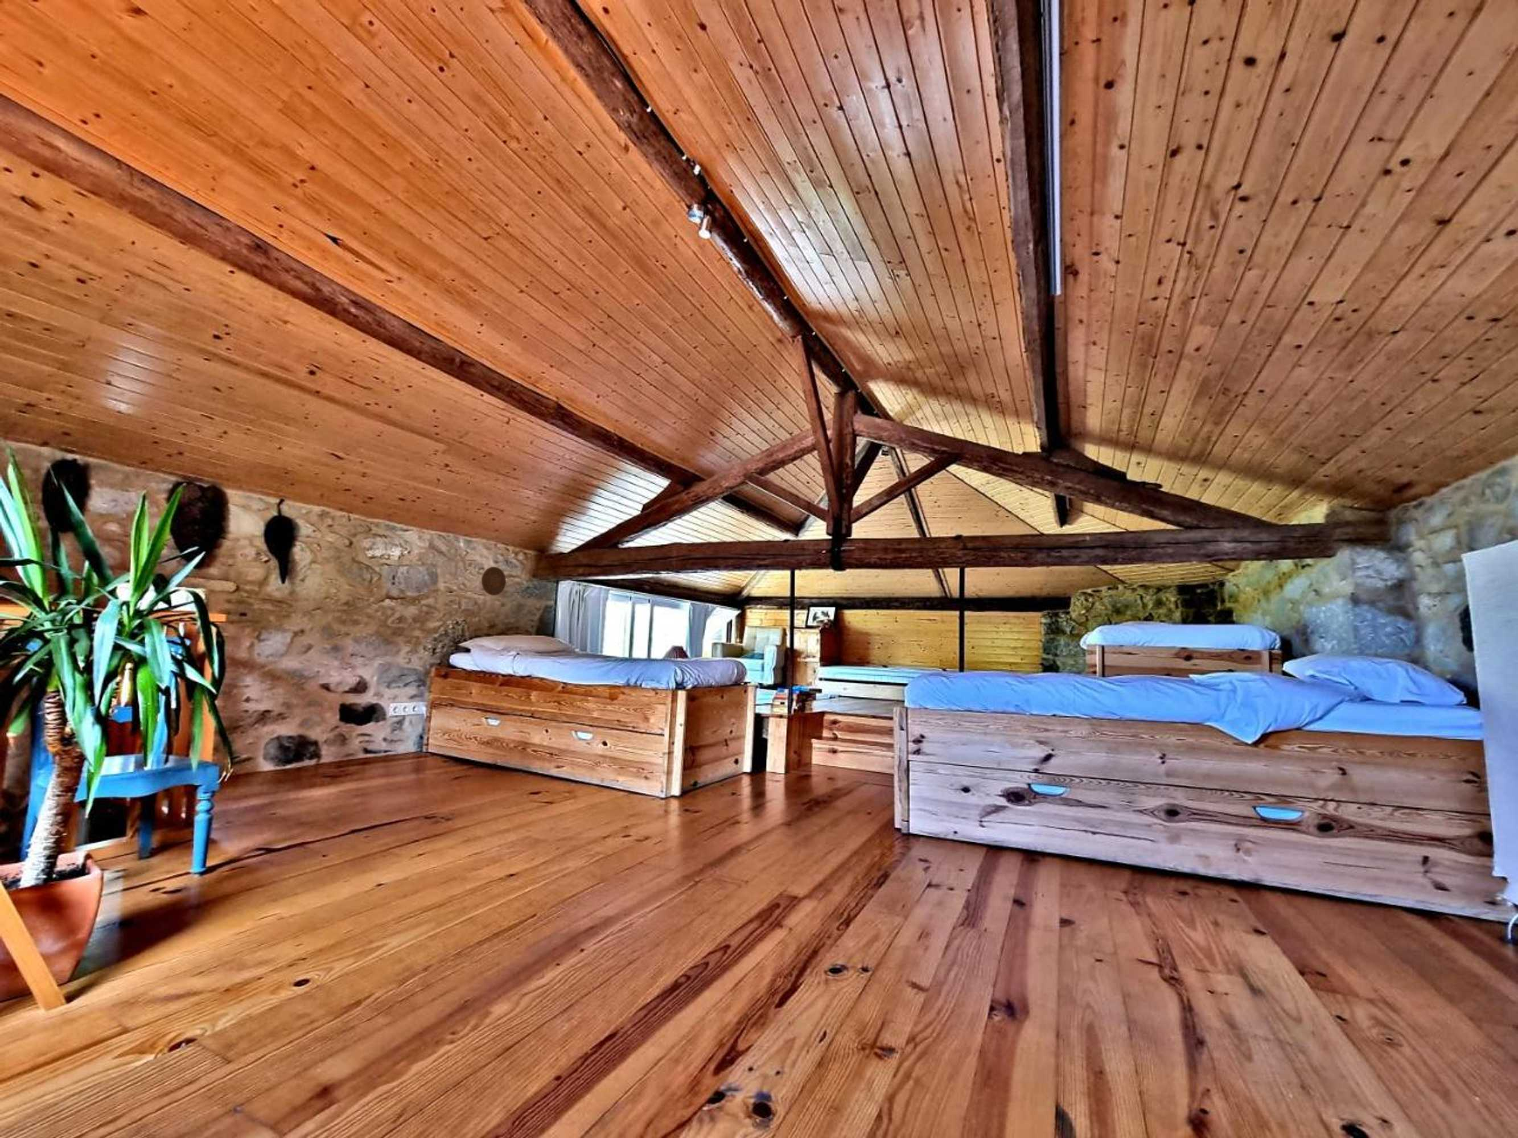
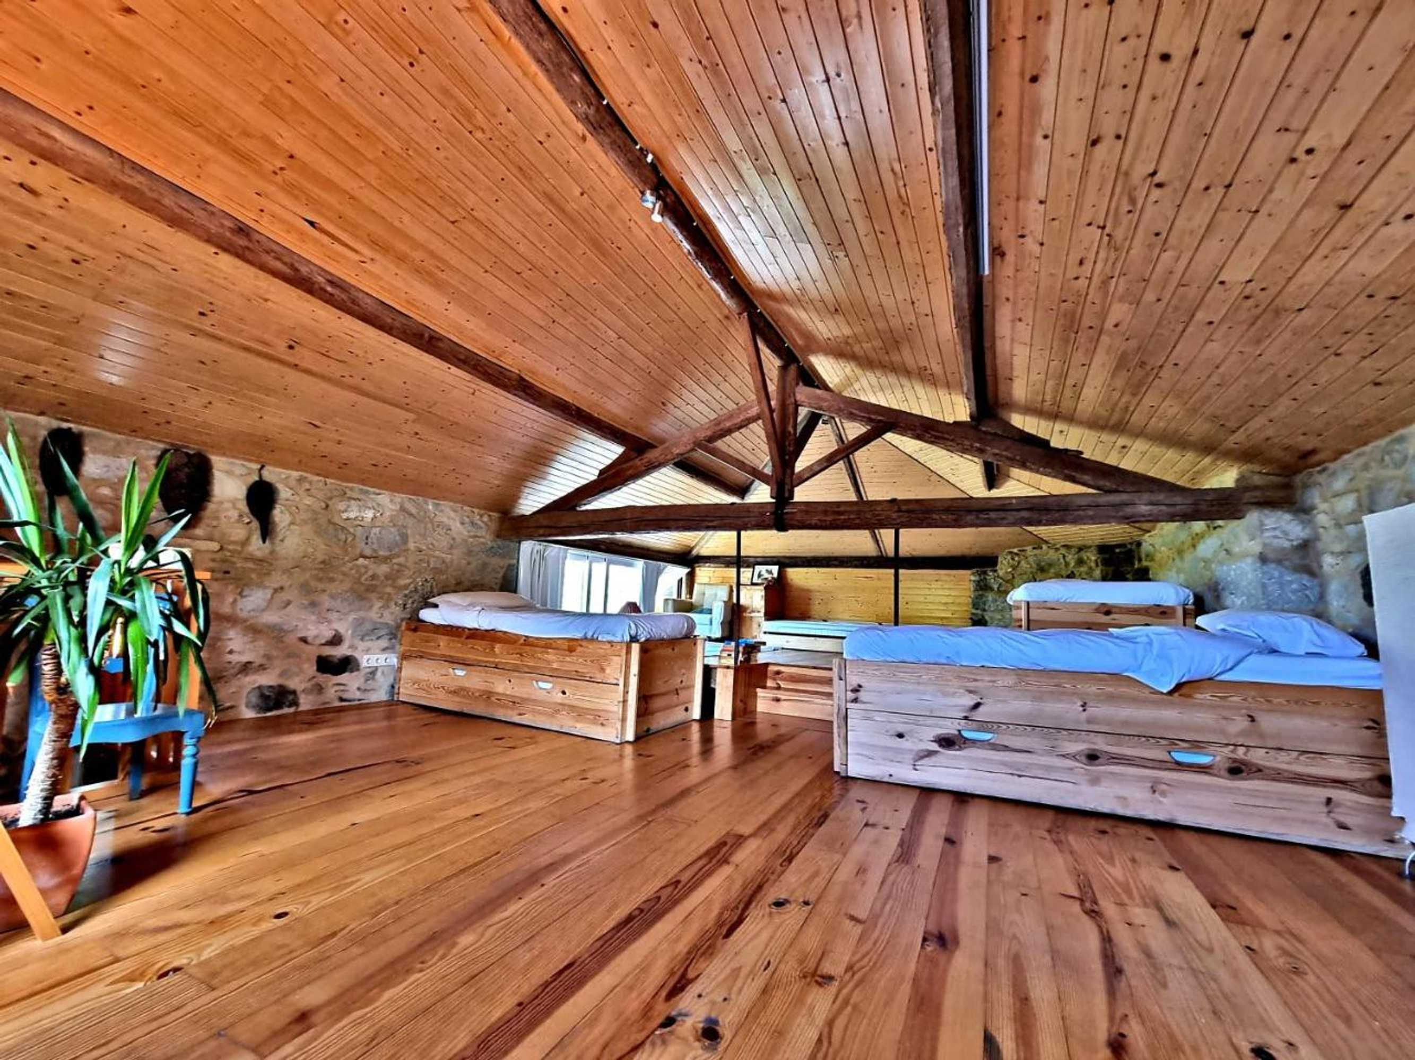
- decorative plate (495, 581)
